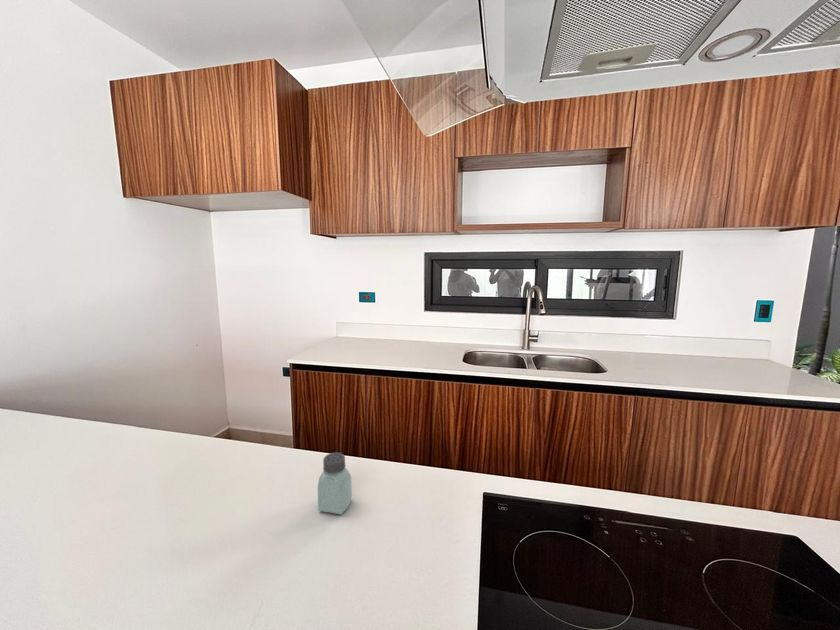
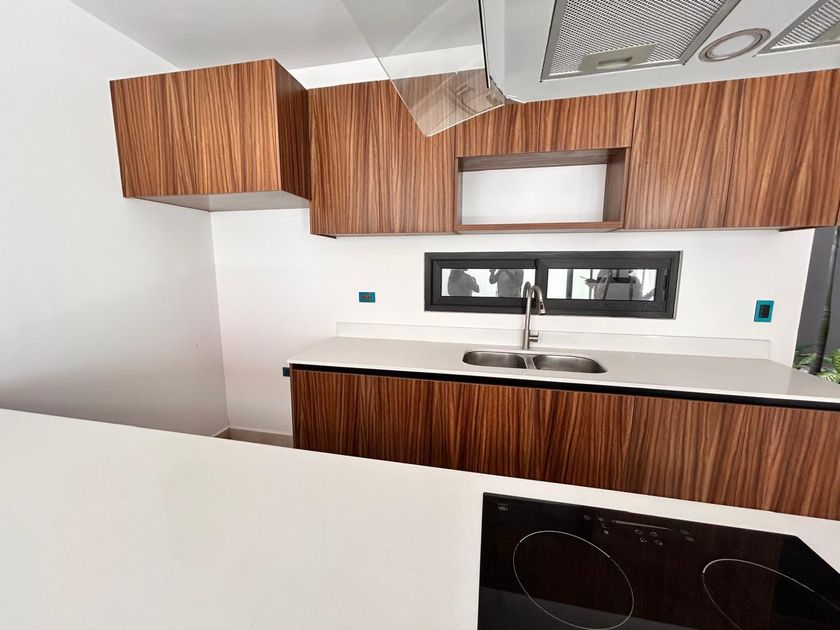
- saltshaker (334, 481)
